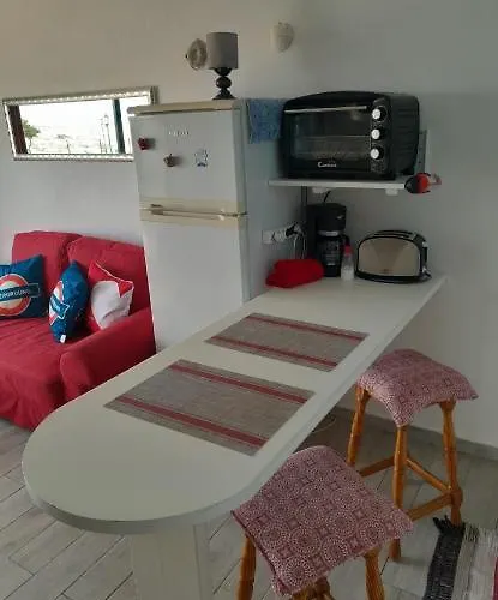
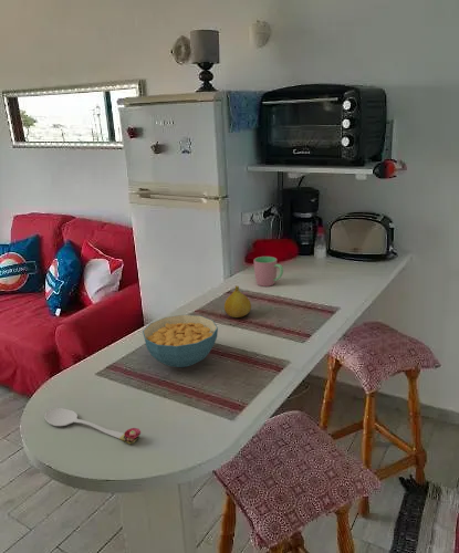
+ cereal bowl (181, 345)
+ cup (269, 272)
+ spoon (91, 424)
+ fruit (237, 301)
